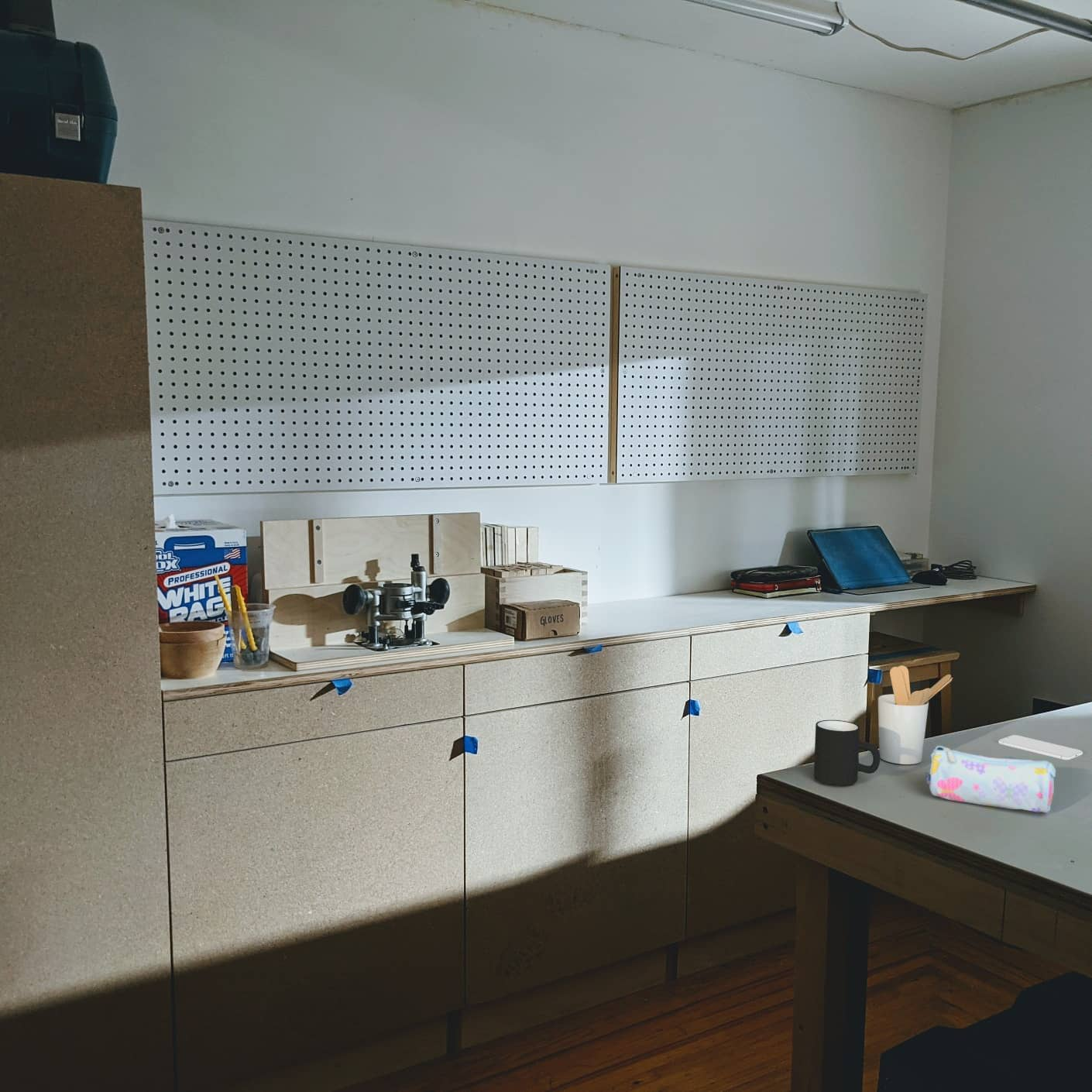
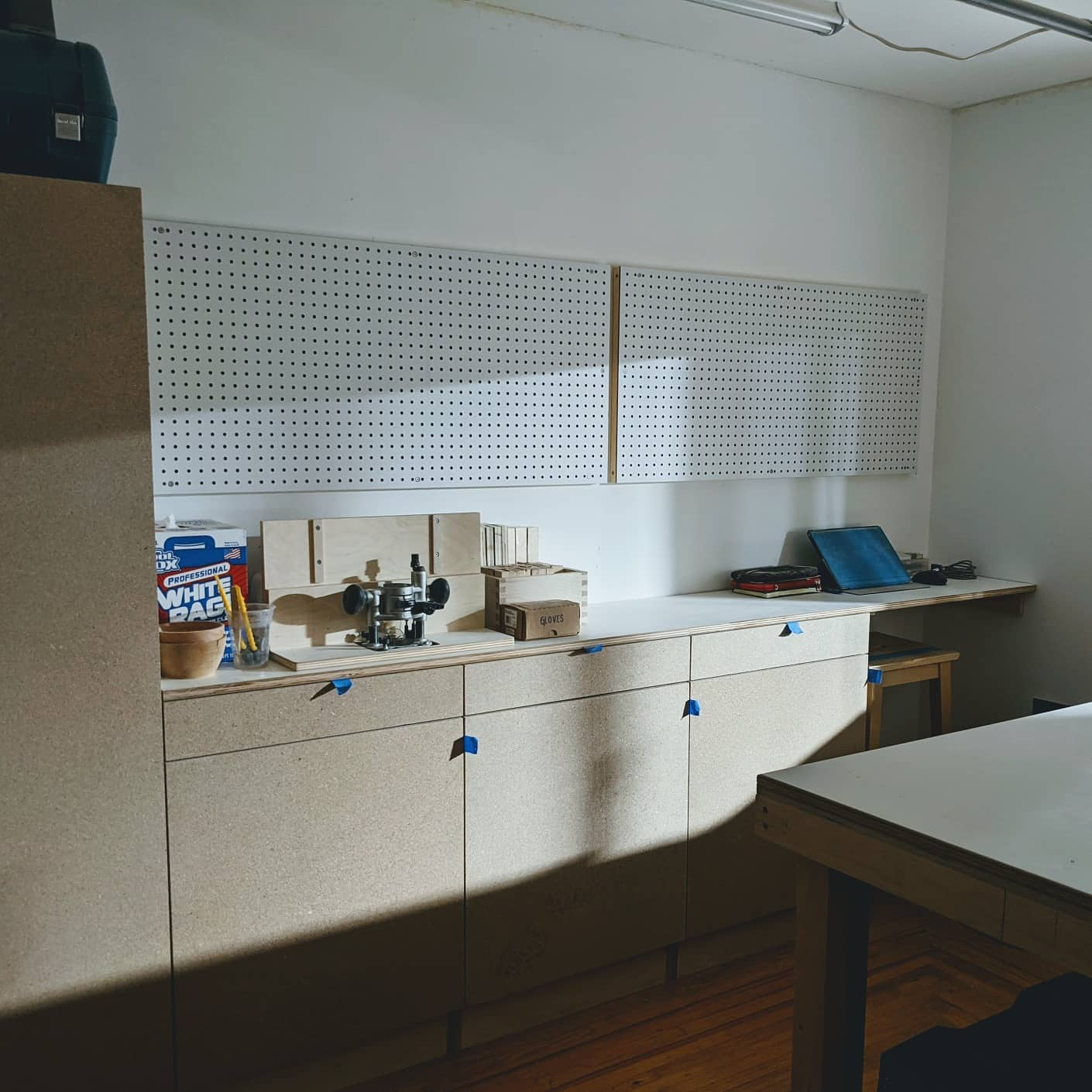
- pencil case (991, 778)
- smartphone (1039, 747)
- utensil holder (915, 715)
- mug (847, 754)
